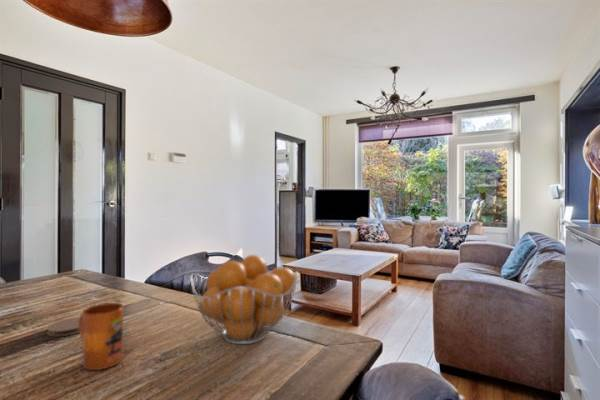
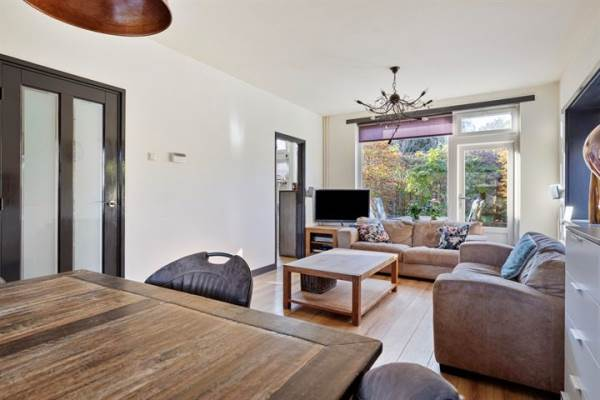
- fruit basket (245, 296)
- coaster (69, 326)
- mug (97, 333)
